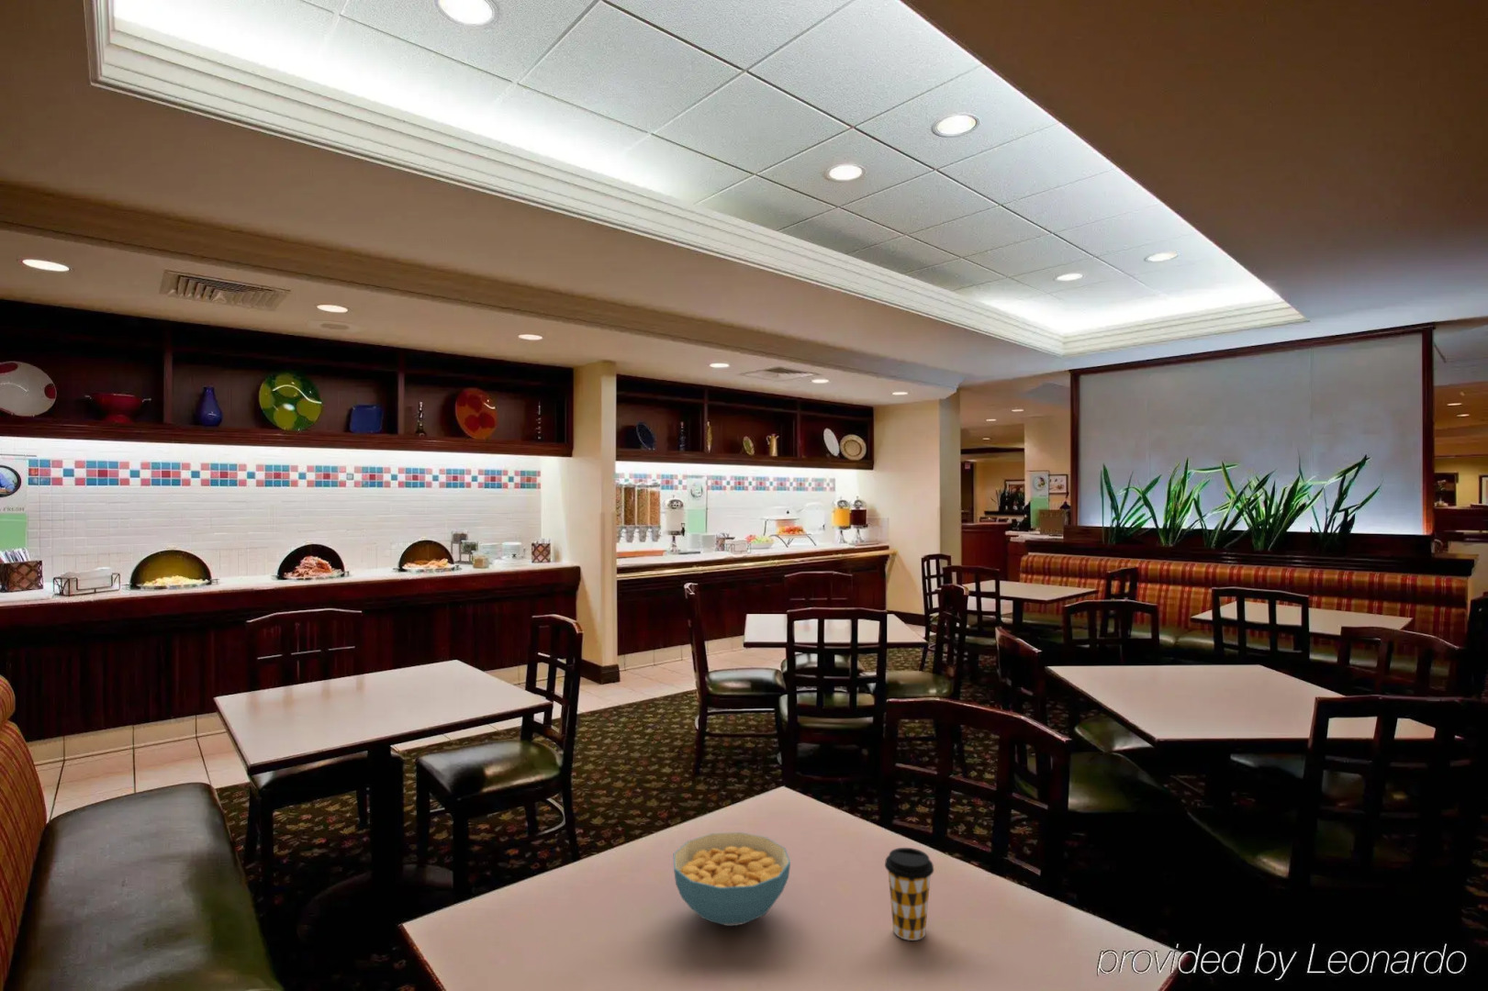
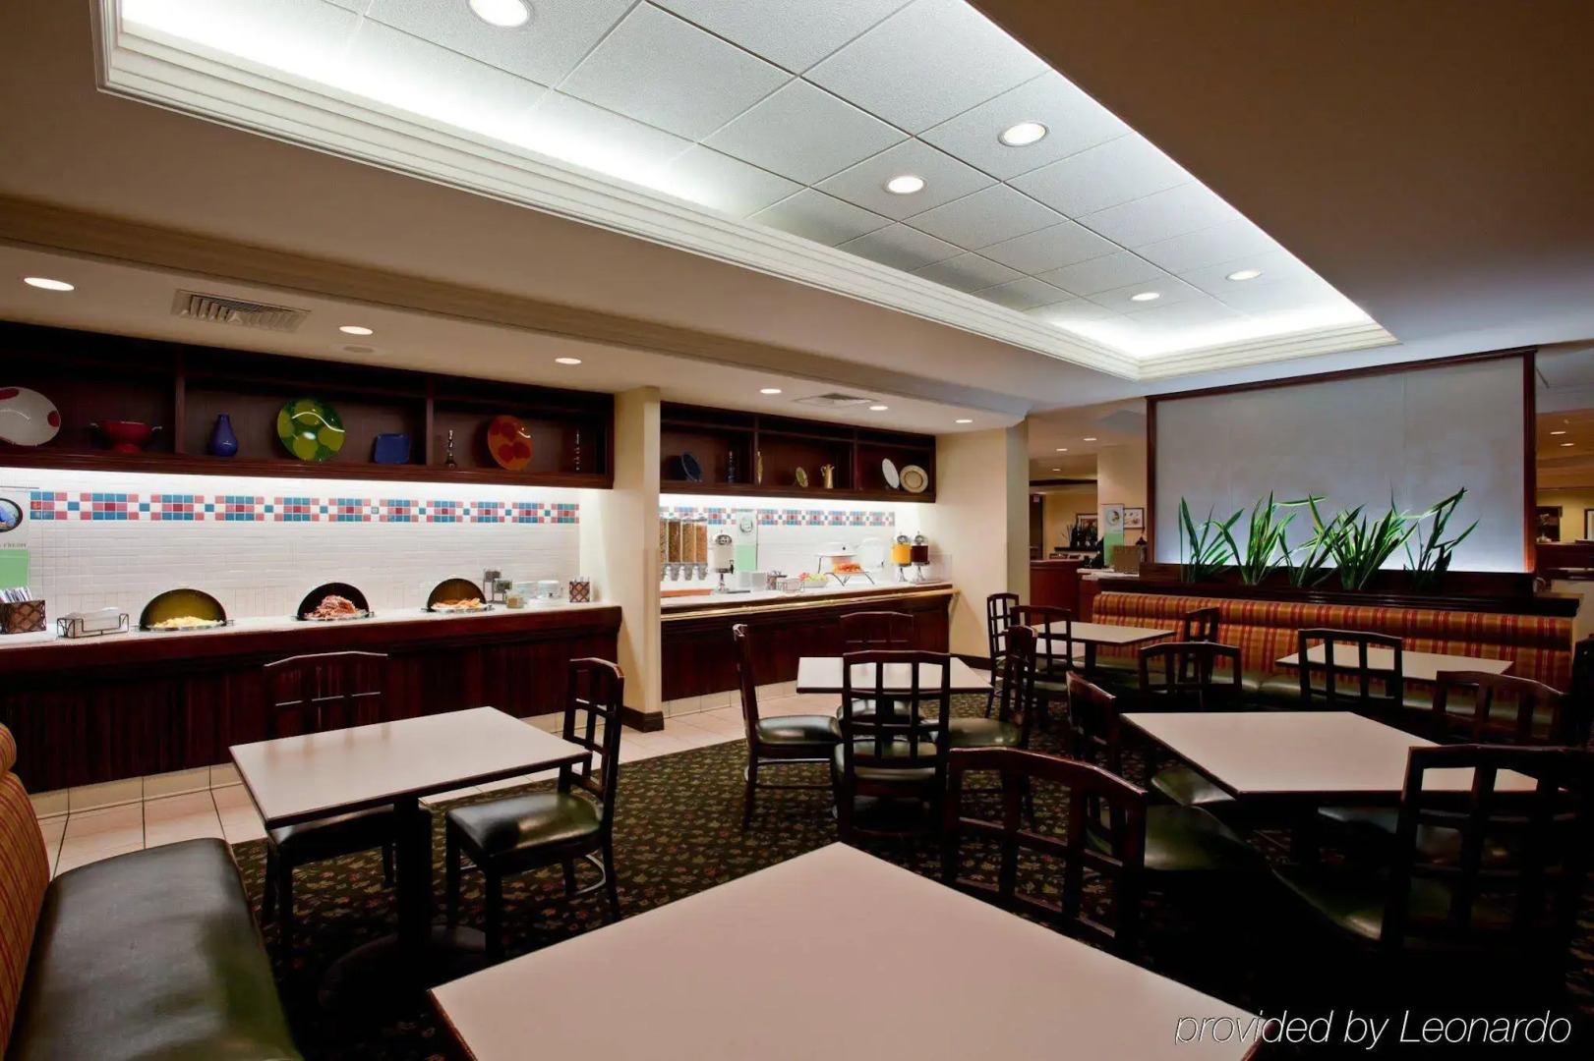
- cereal bowl (730, 886)
- coffee cup (908, 894)
